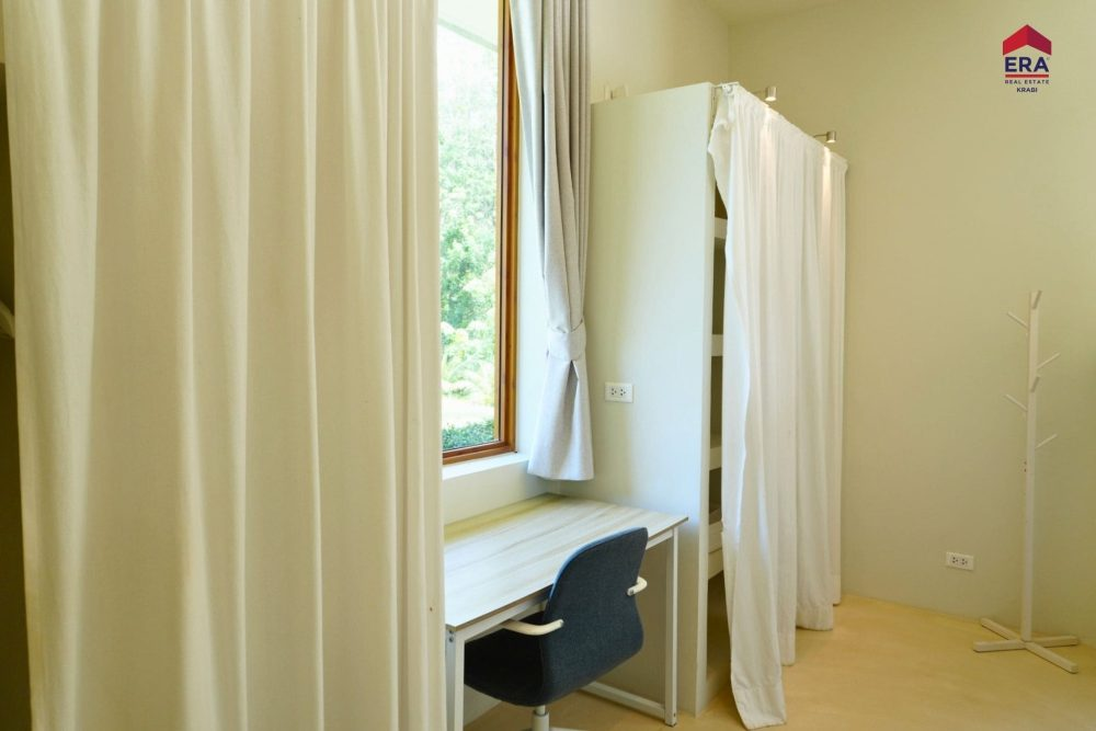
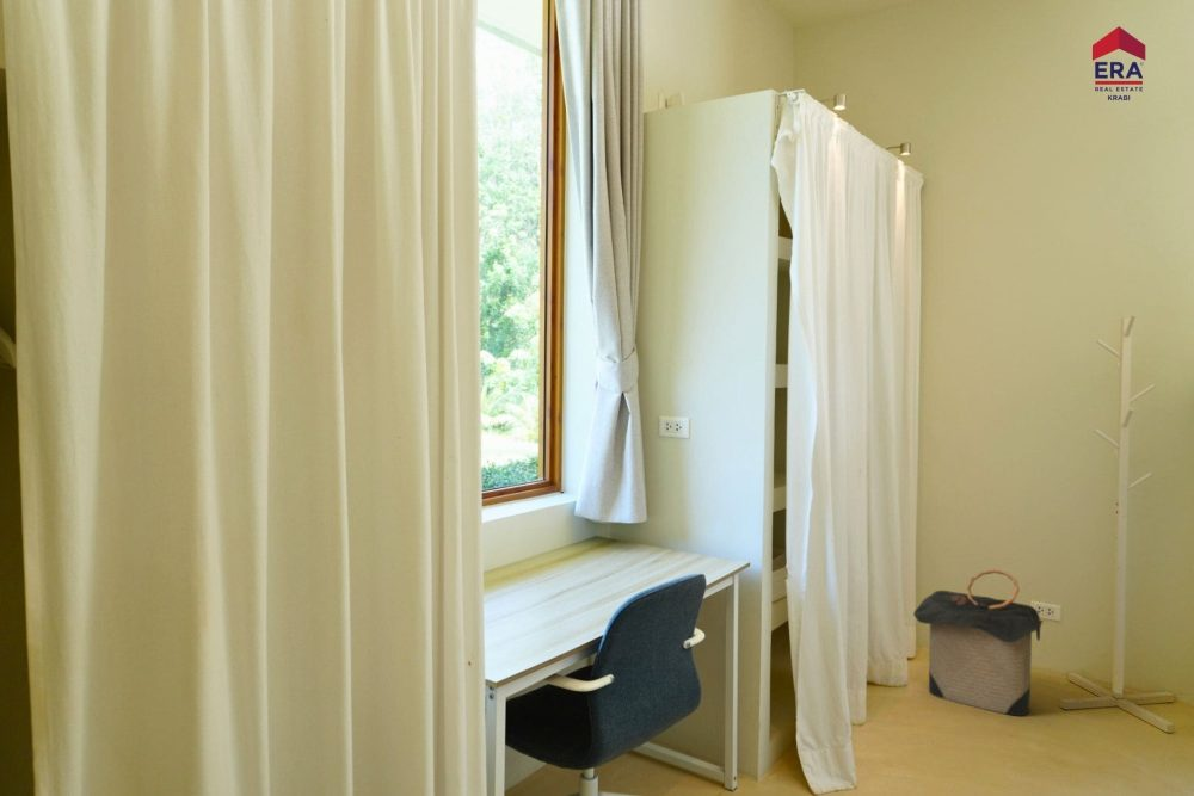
+ laundry hamper (975, 635)
